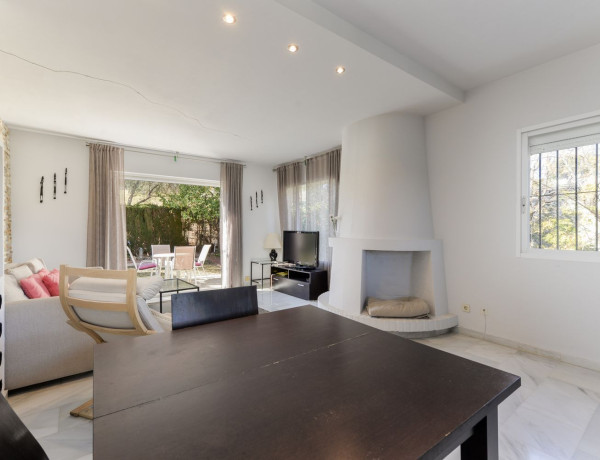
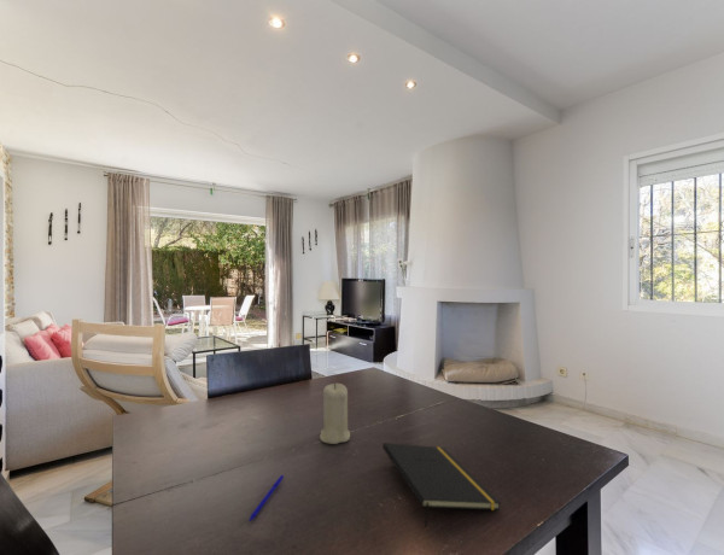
+ candle (334, 410)
+ pen (267, 496)
+ notepad (434, 472)
